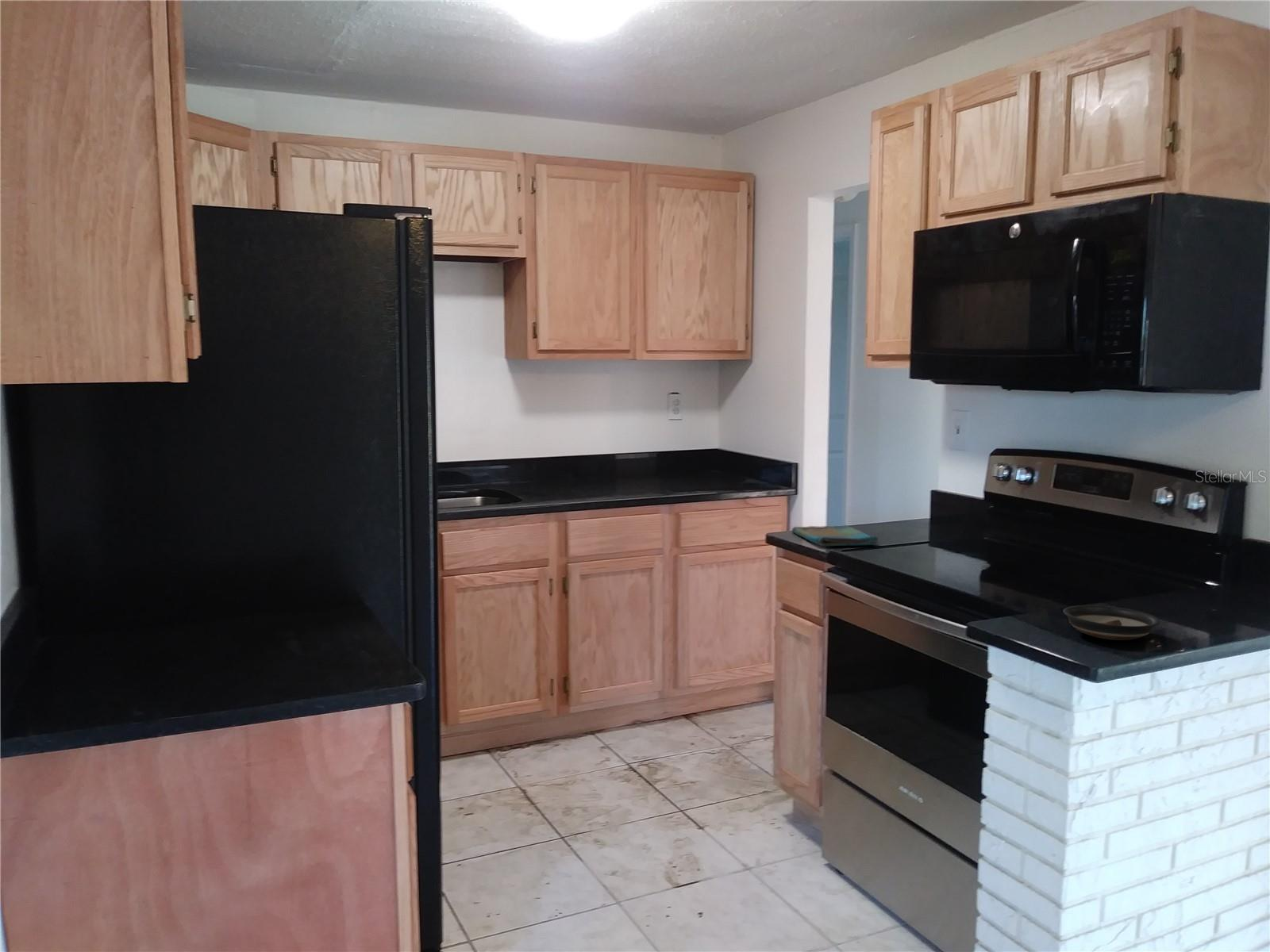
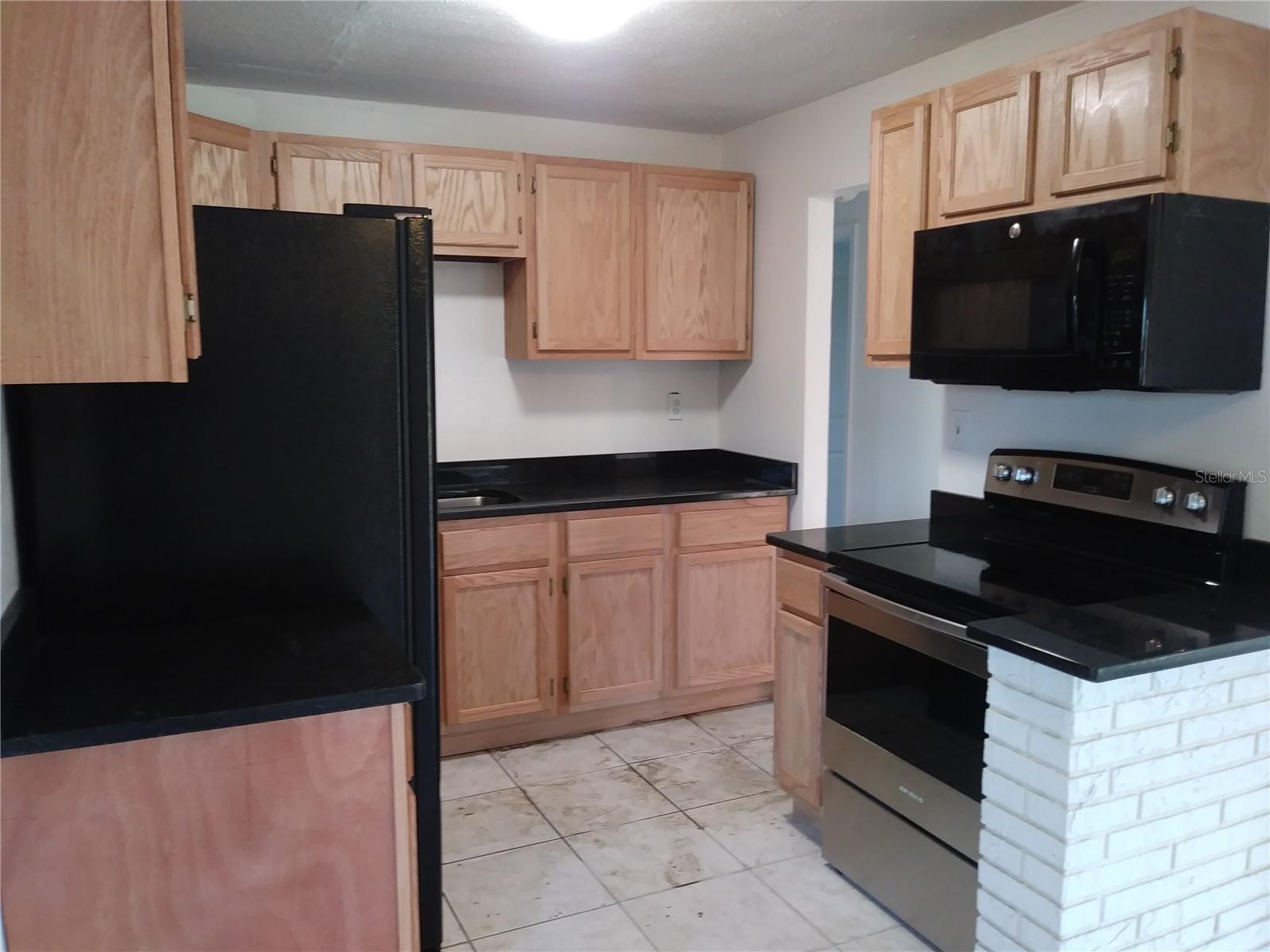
- dish towel (833, 534)
- saucer (1110, 625)
